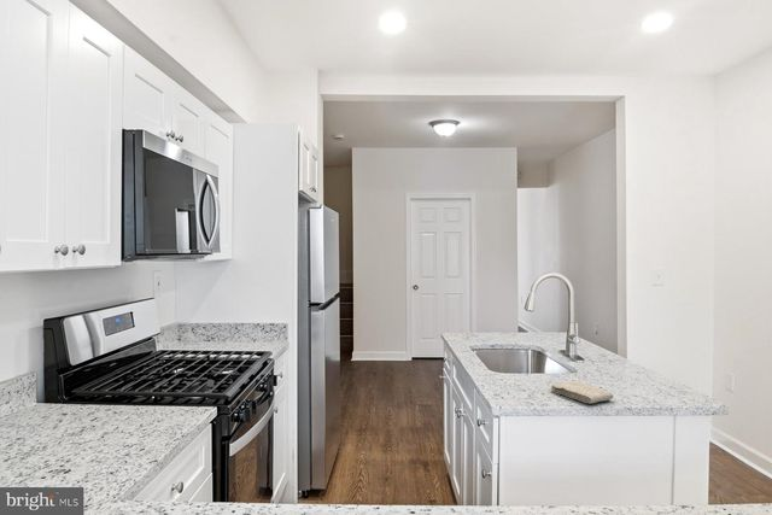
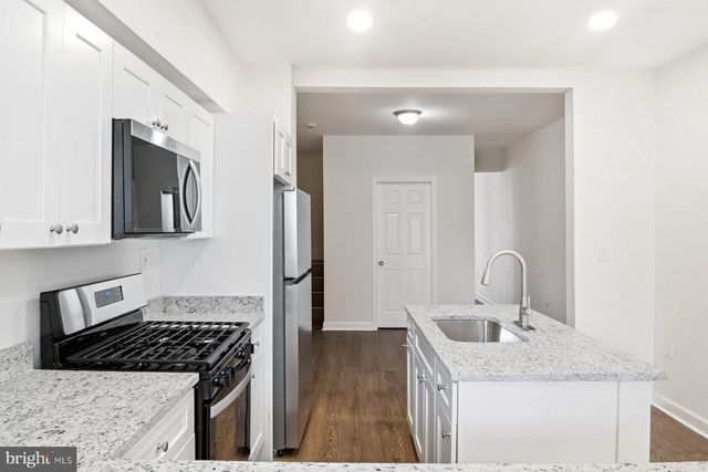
- washcloth (580, 391)
